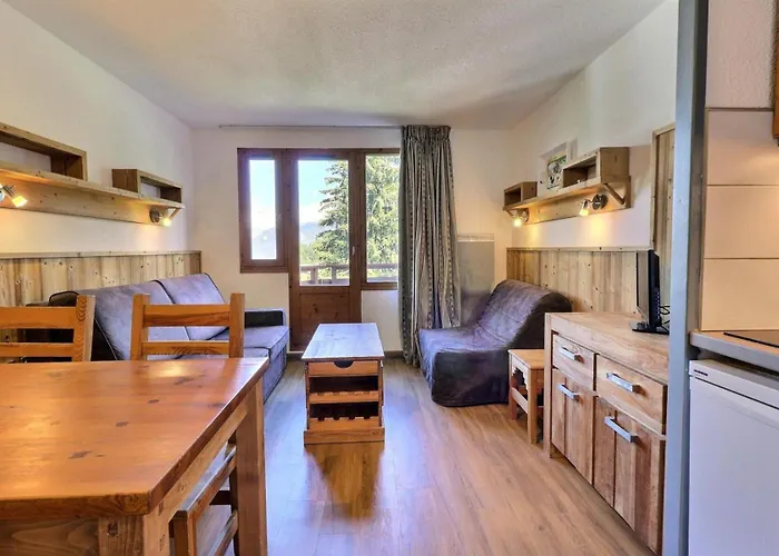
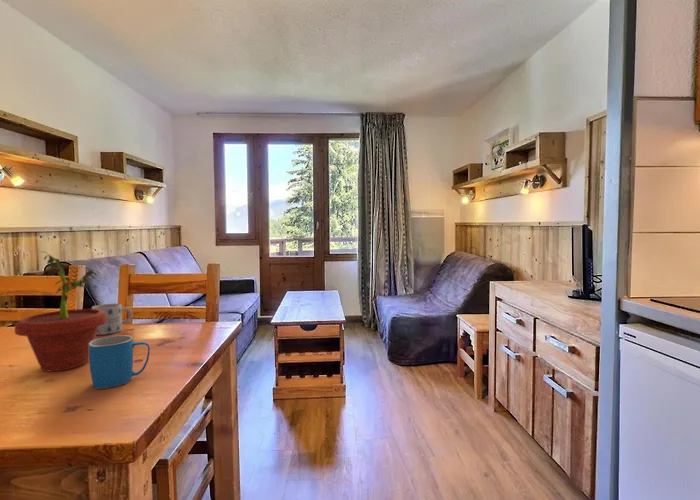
+ potted plant (63, 307)
+ mug (120, 359)
+ mug (112, 318)
